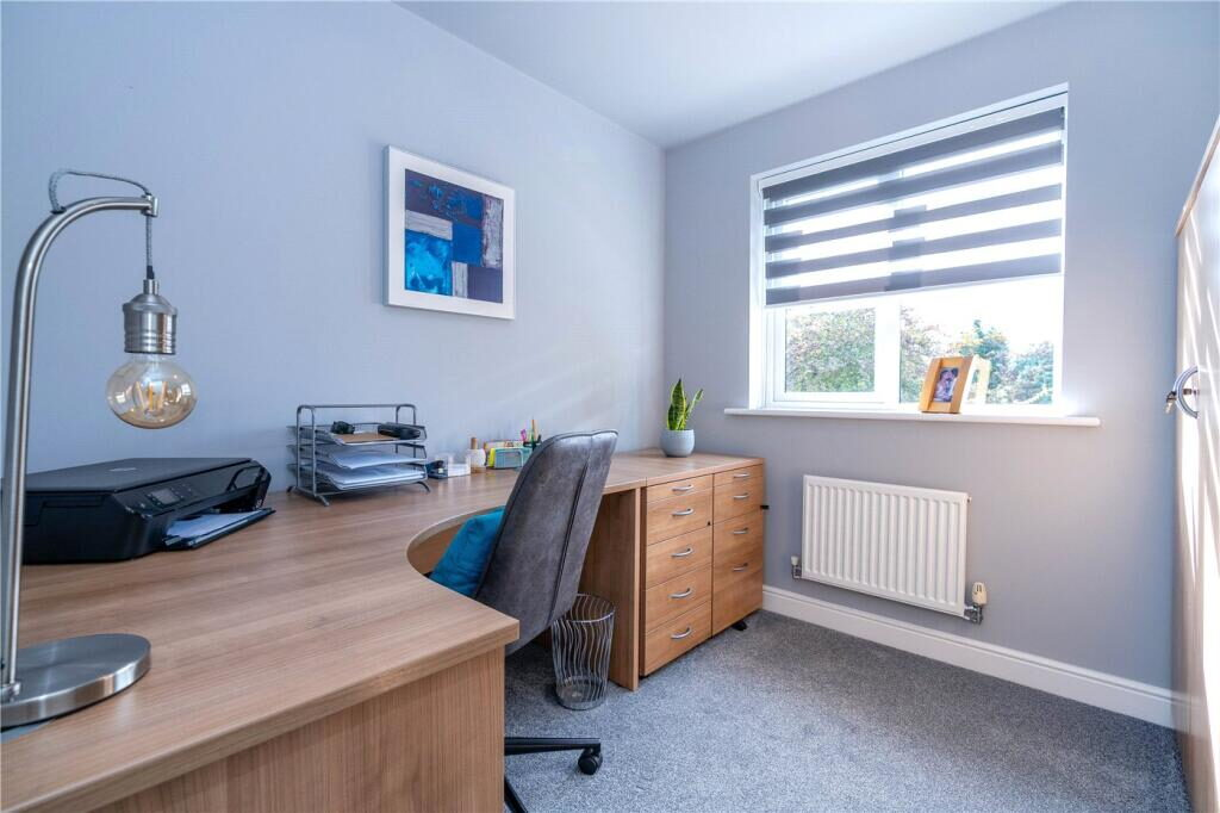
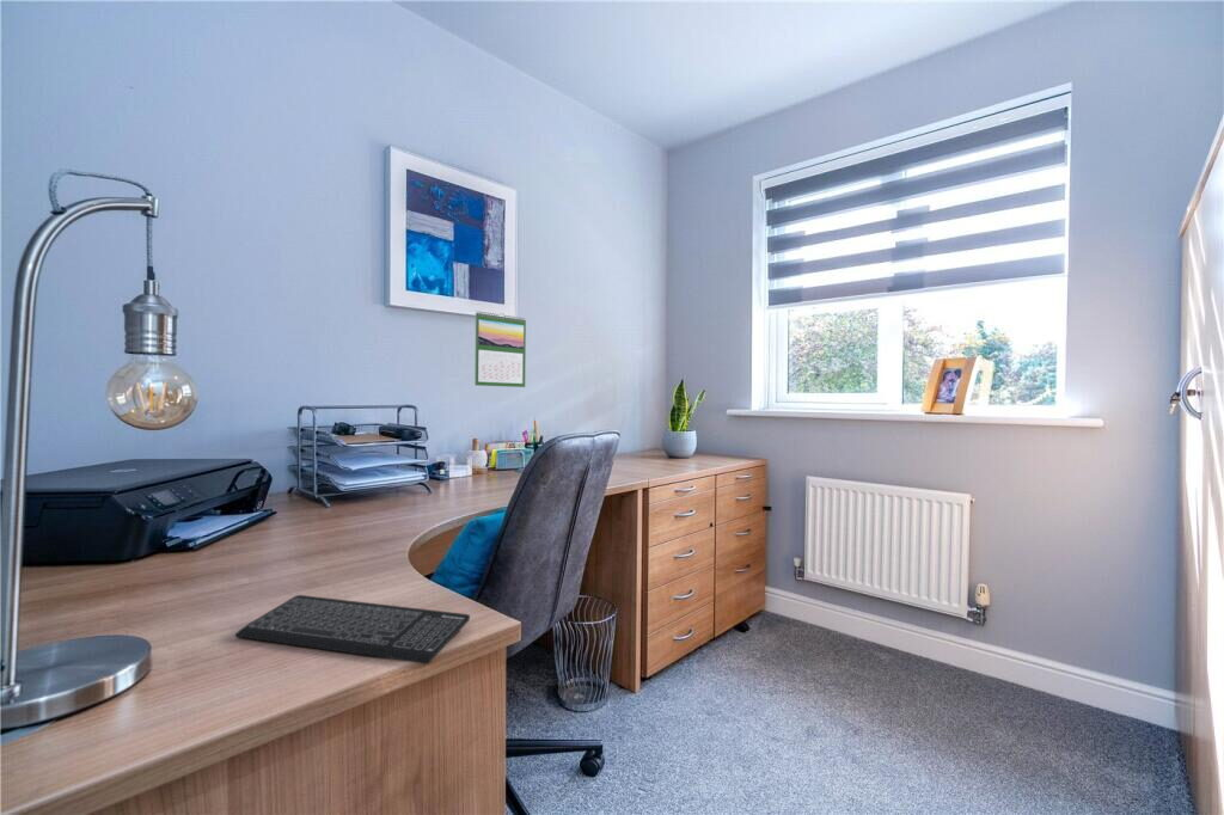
+ calendar (501, 349)
+ keyboard (355, 625)
